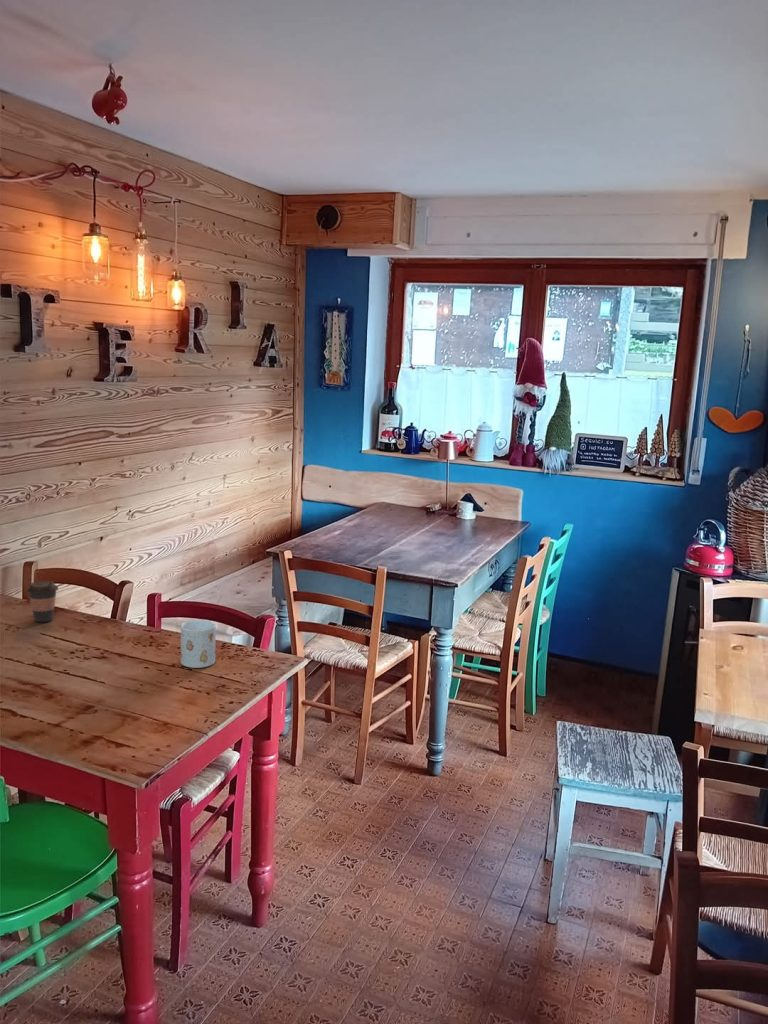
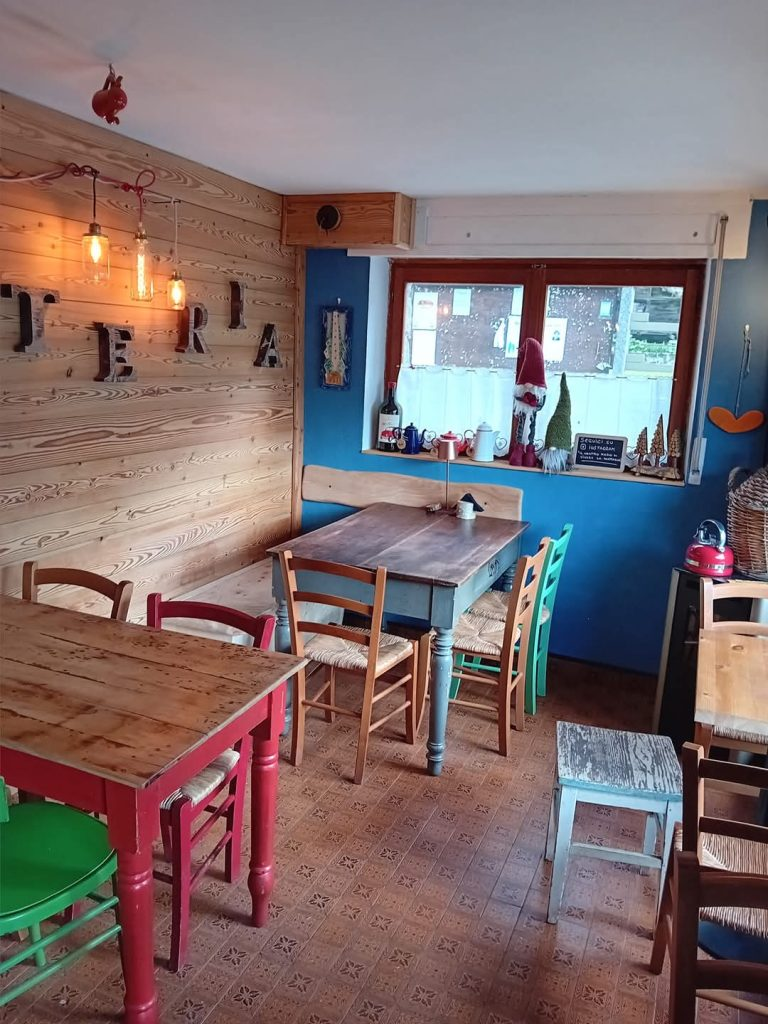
- mug (195, 640)
- coffee cup (42, 601)
